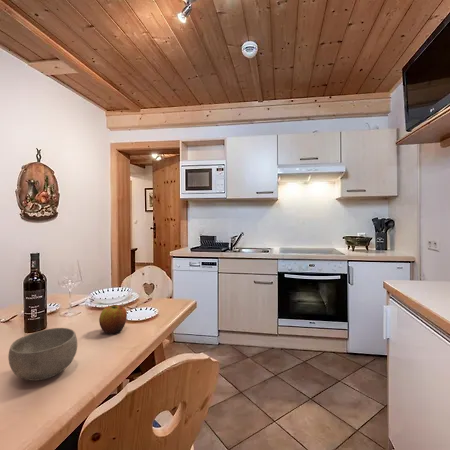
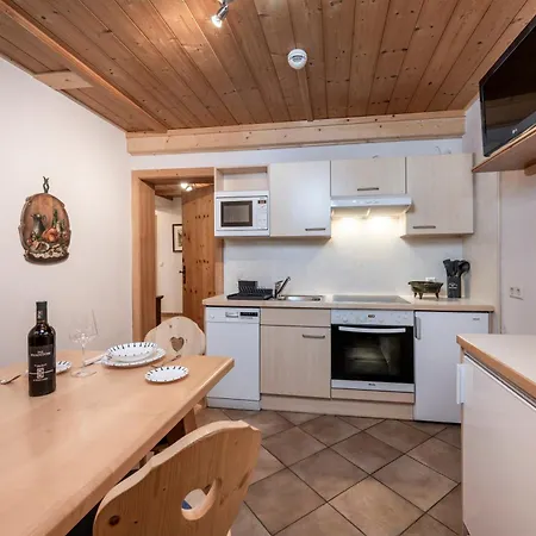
- apple (113, 318)
- bowl (45, 355)
